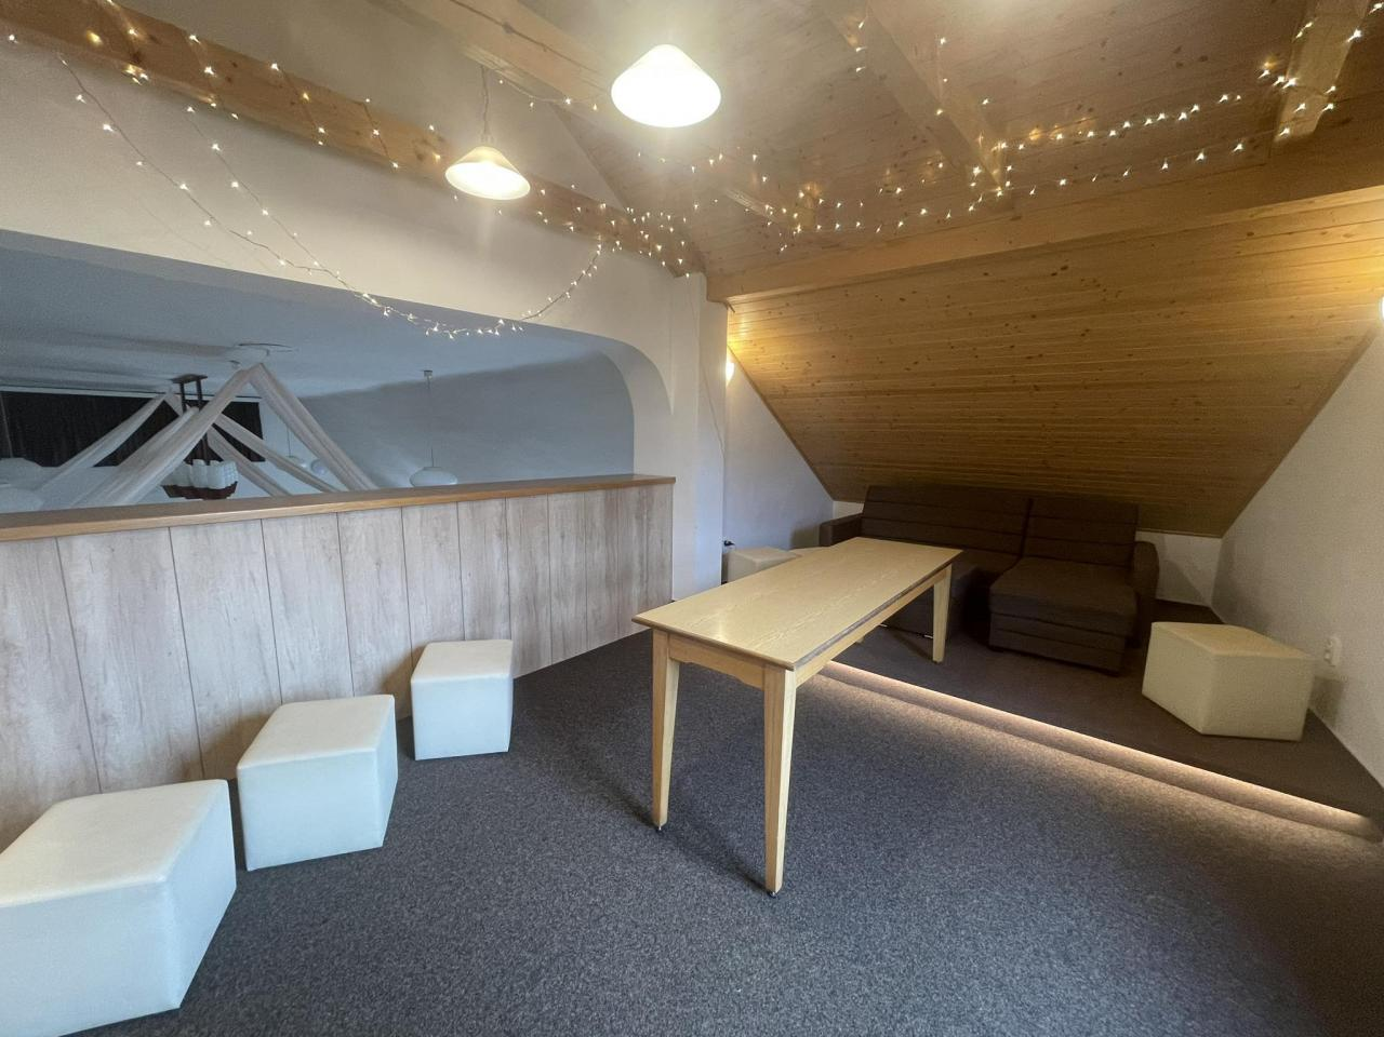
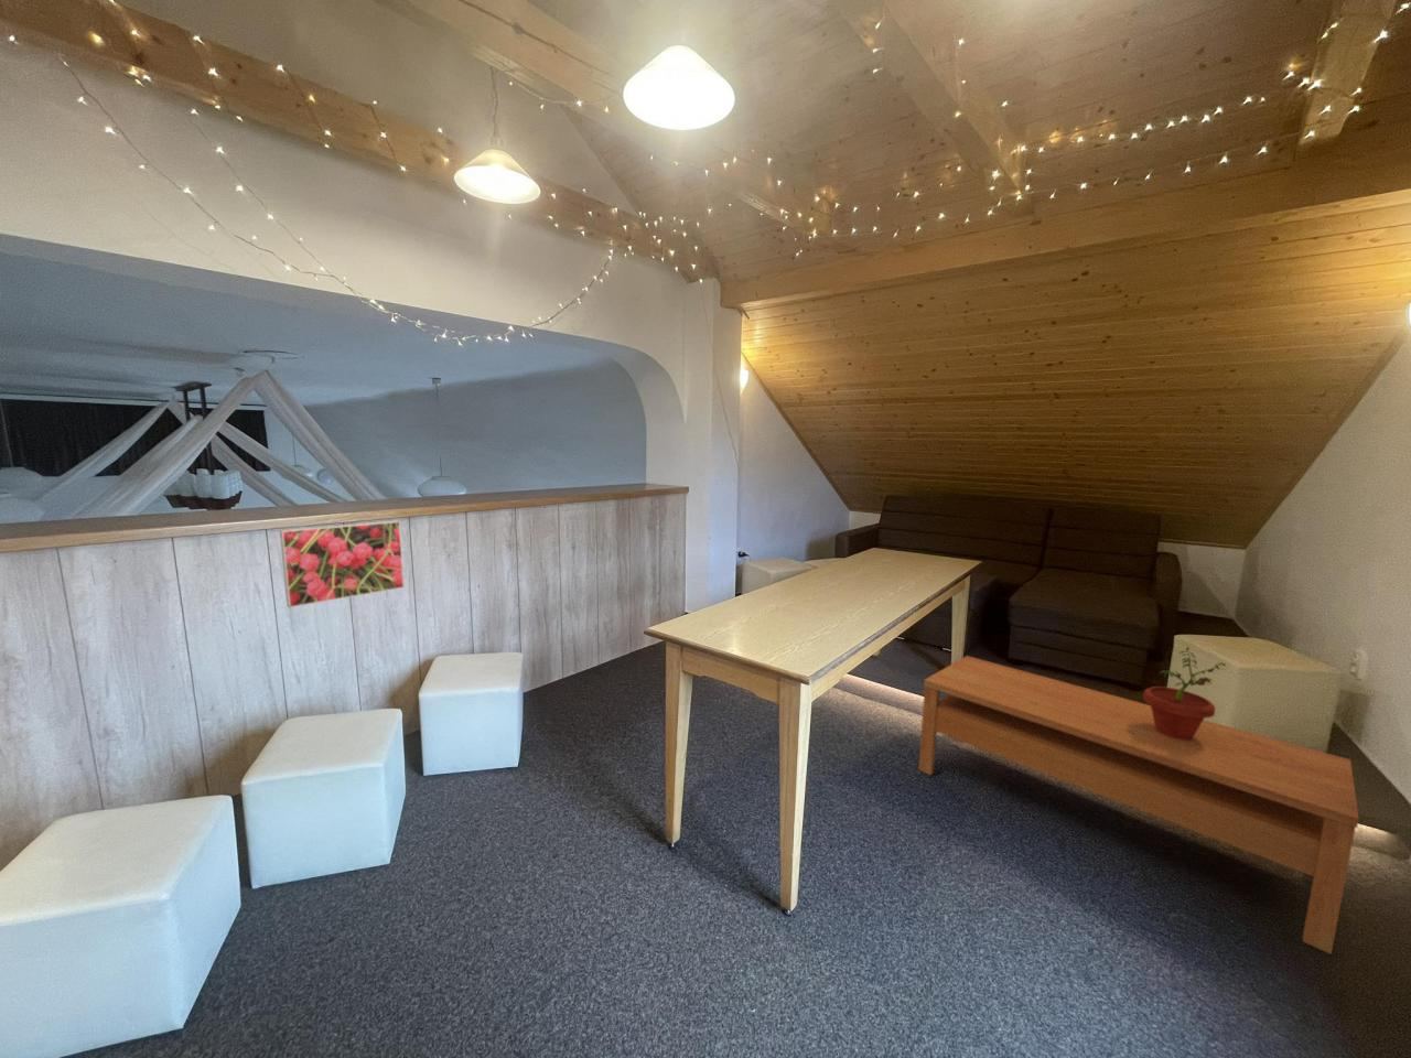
+ coffee table (1100, 765)
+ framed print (347, 561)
+ potted plant (1182, 691)
